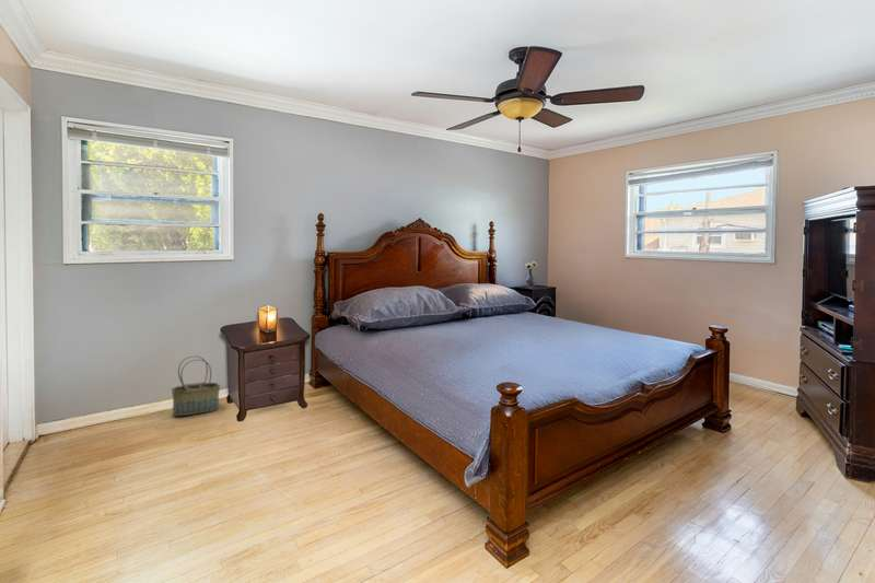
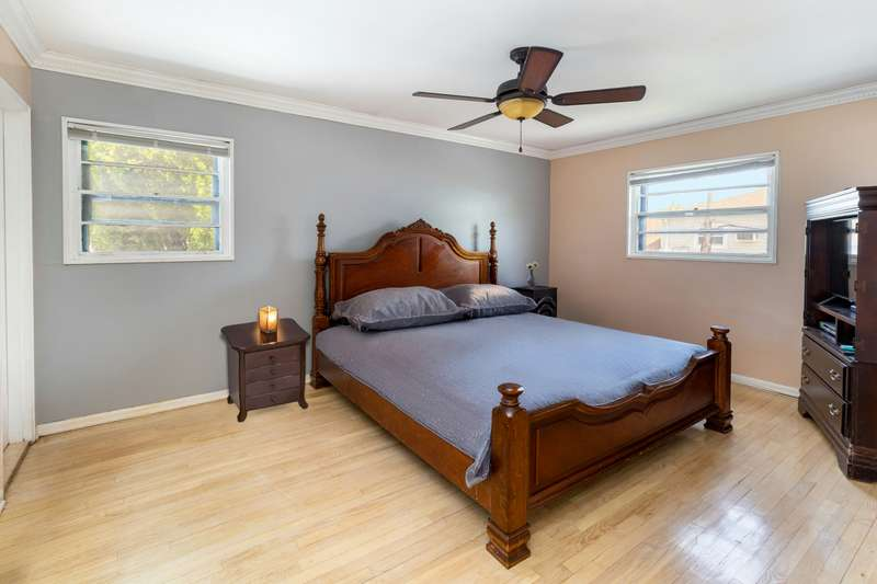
- basket (196, 384)
